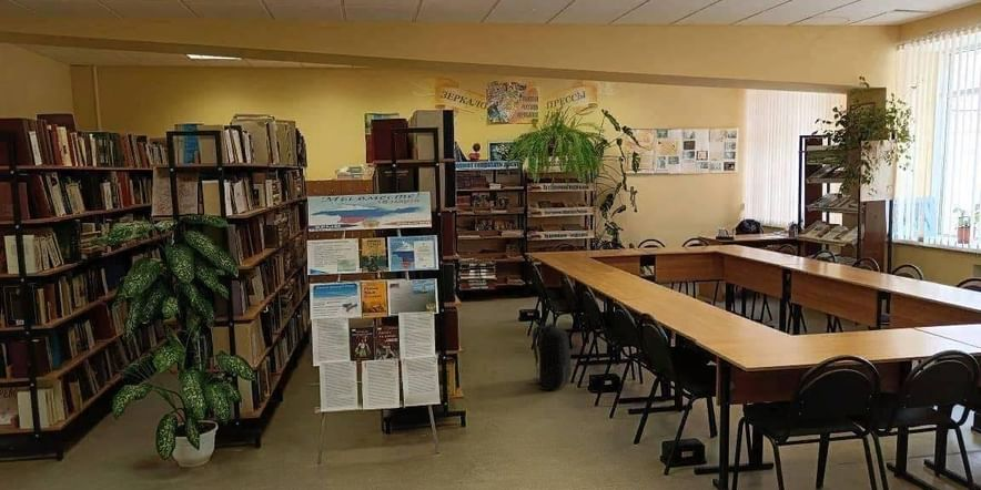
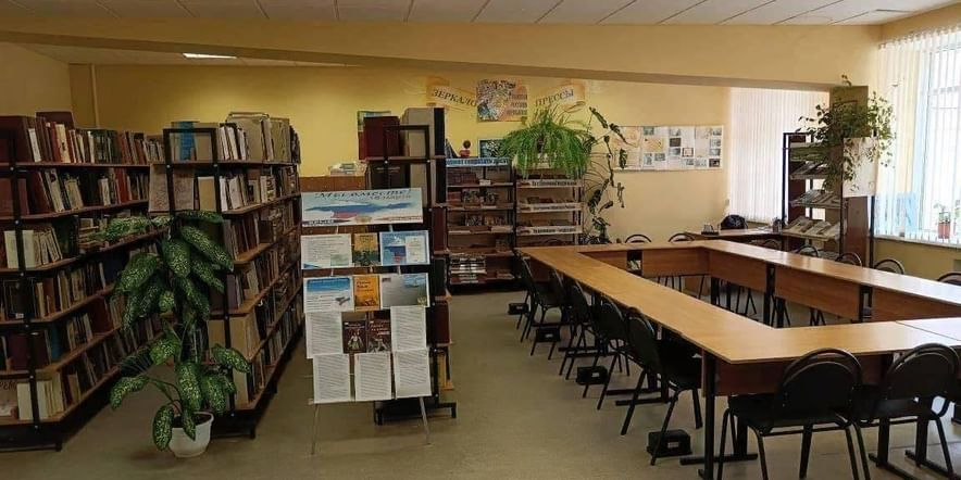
- backpack (548, 354)
